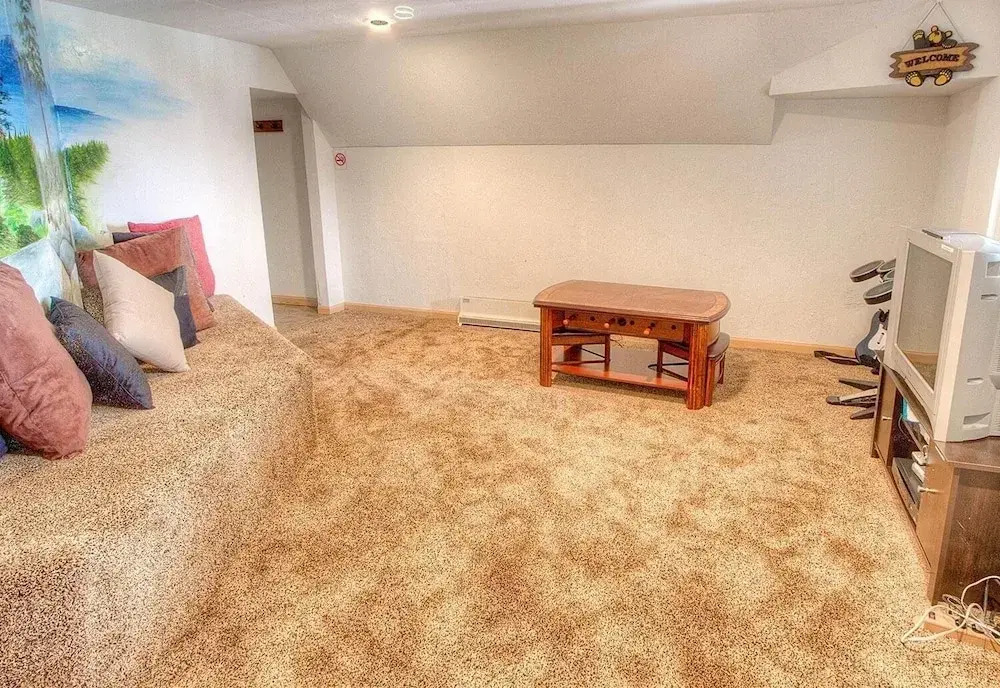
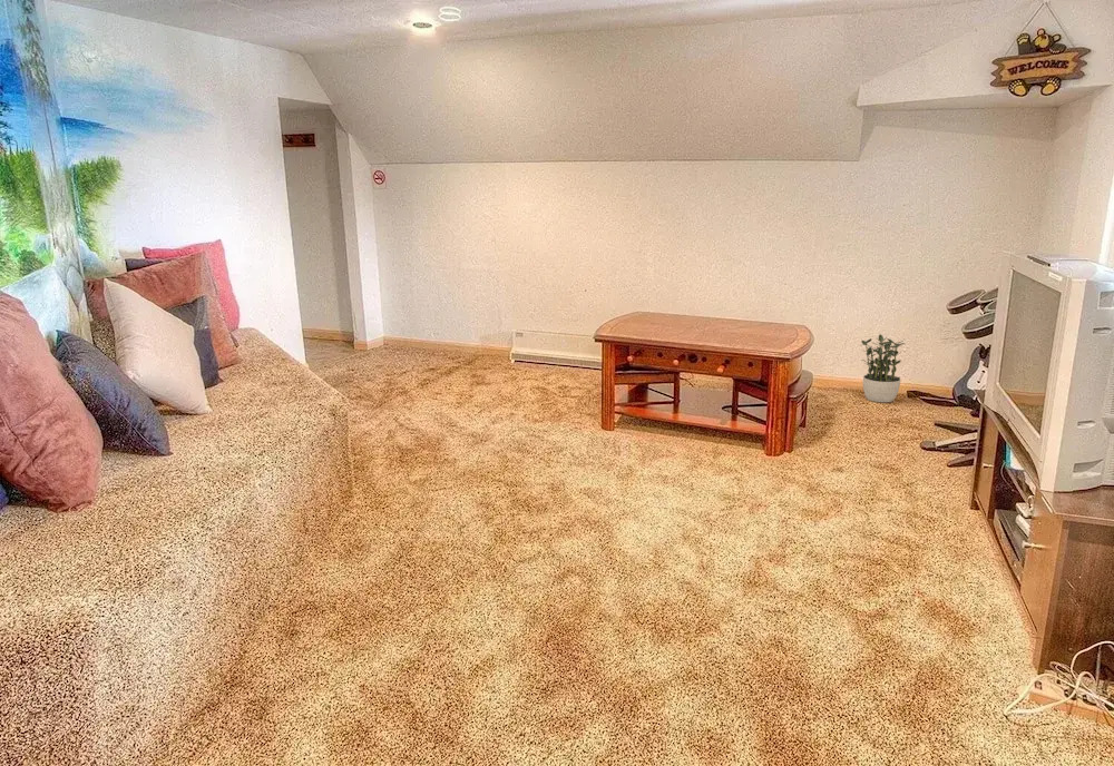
+ potted plant (880, 365)
